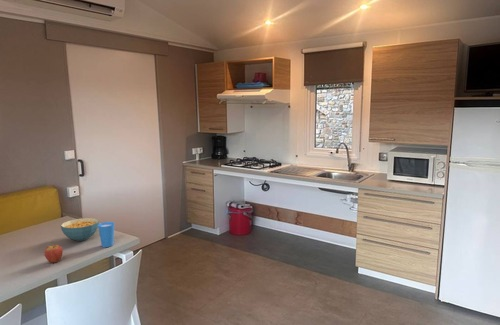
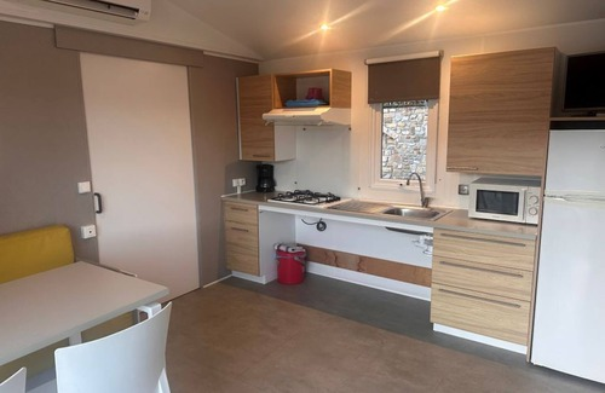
- cereal bowl (80, 231)
- cup (106, 234)
- fruit (53, 252)
